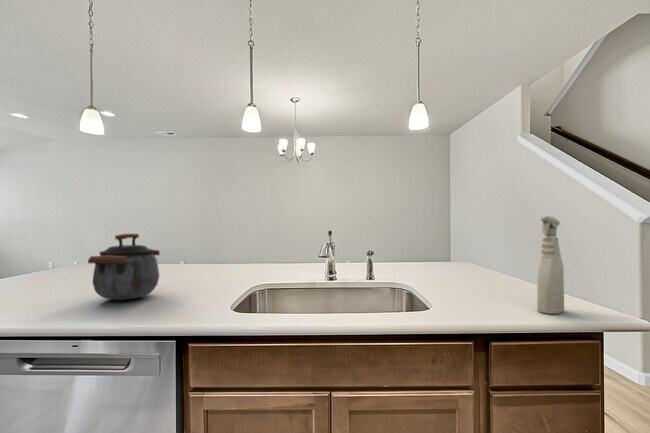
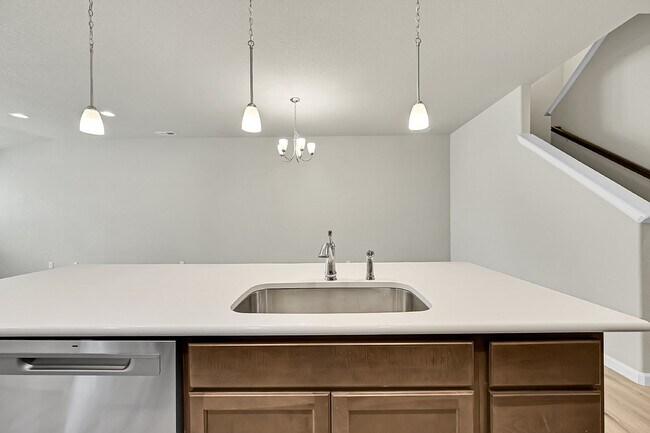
- spray bottle (550, 263)
- kettle (127, 265)
